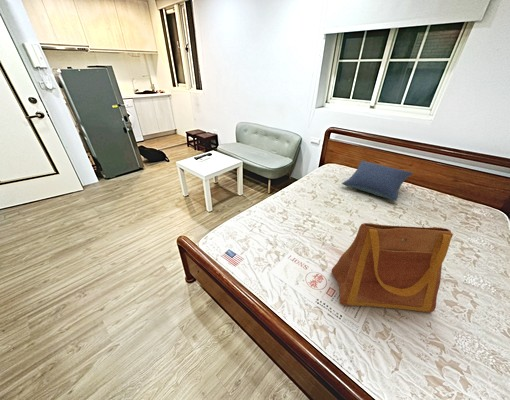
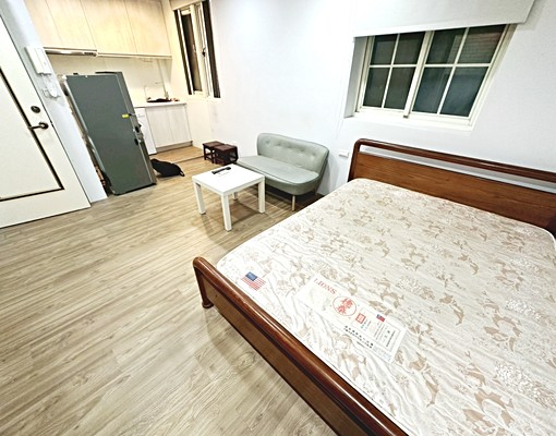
- pillow (376, 178)
- tote bag (390, 262)
